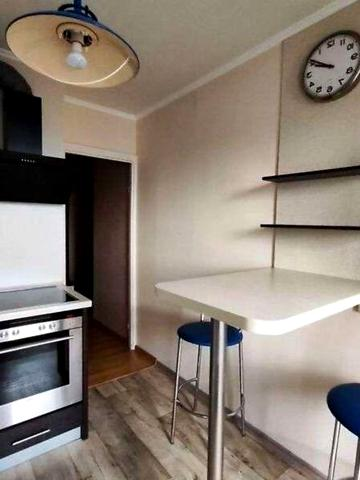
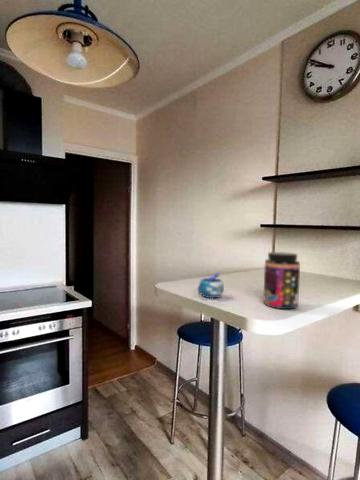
+ mug (210, 284)
+ jar (281, 279)
